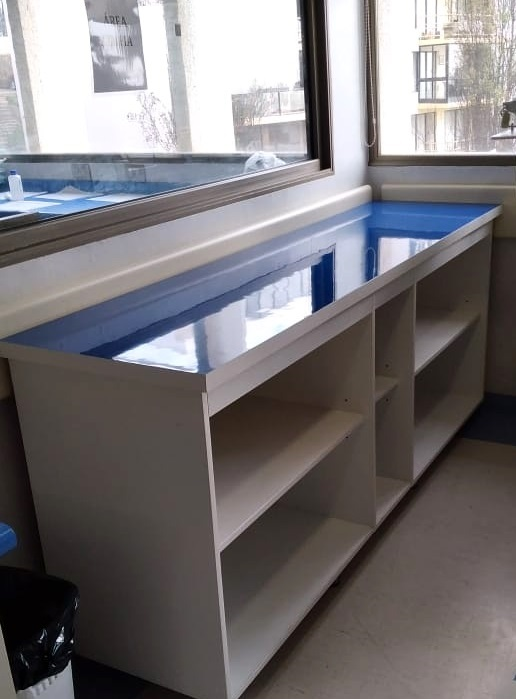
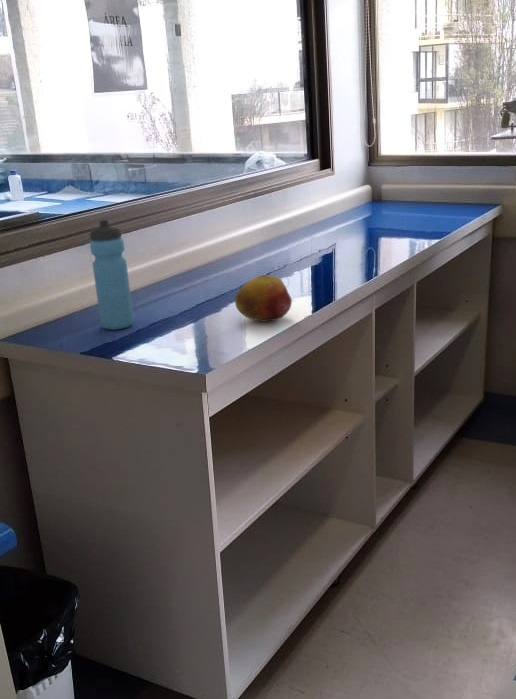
+ water bottle (110, 274)
+ fruit (263, 297)
